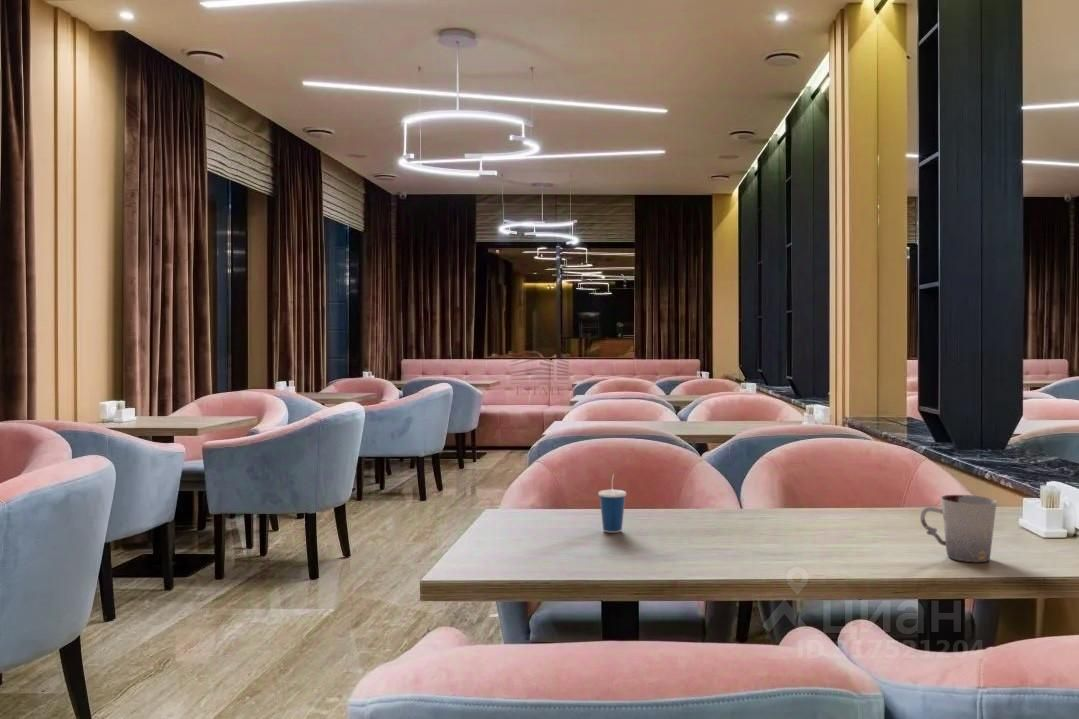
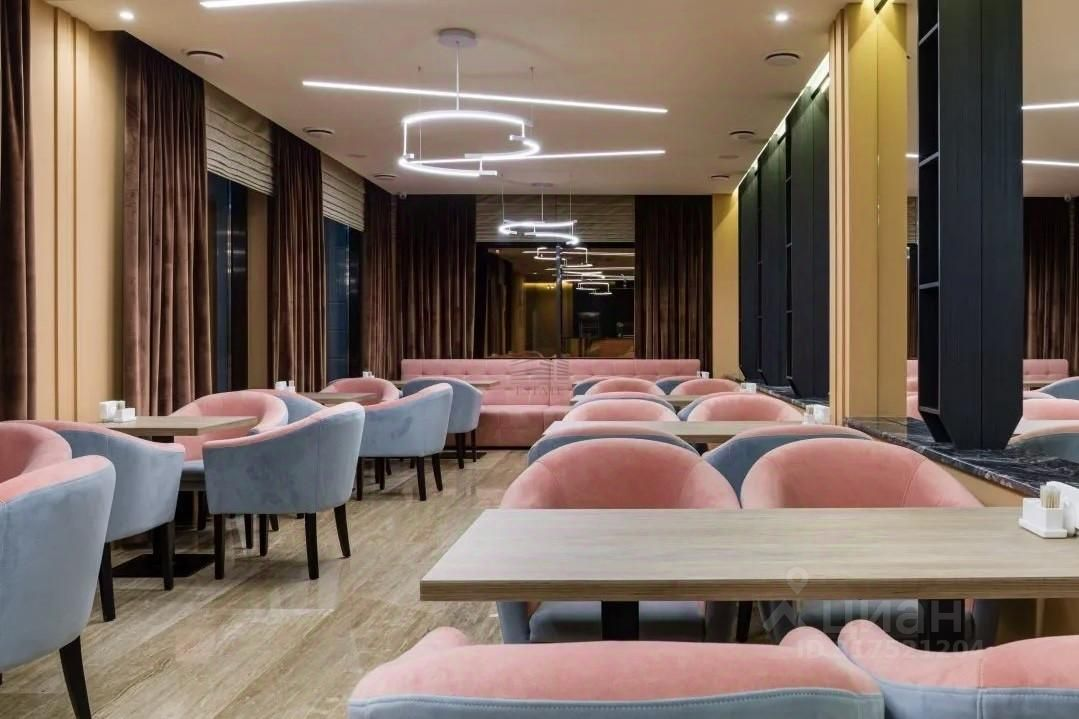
- cup (612, 500)
- cup (957, 527)
